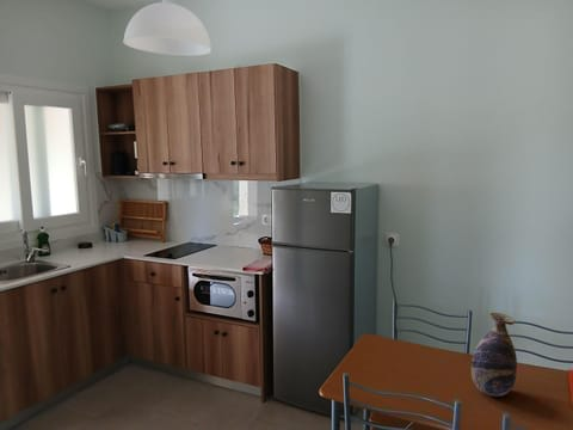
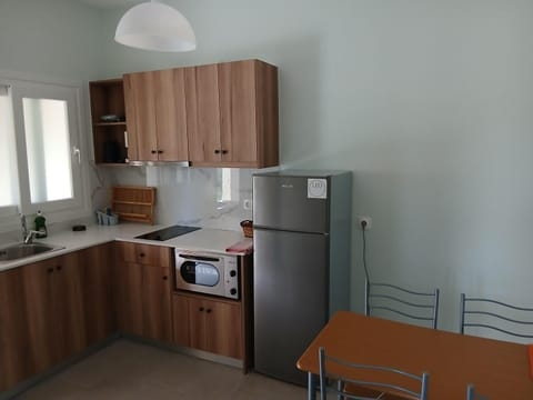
- vase (493, 354)
